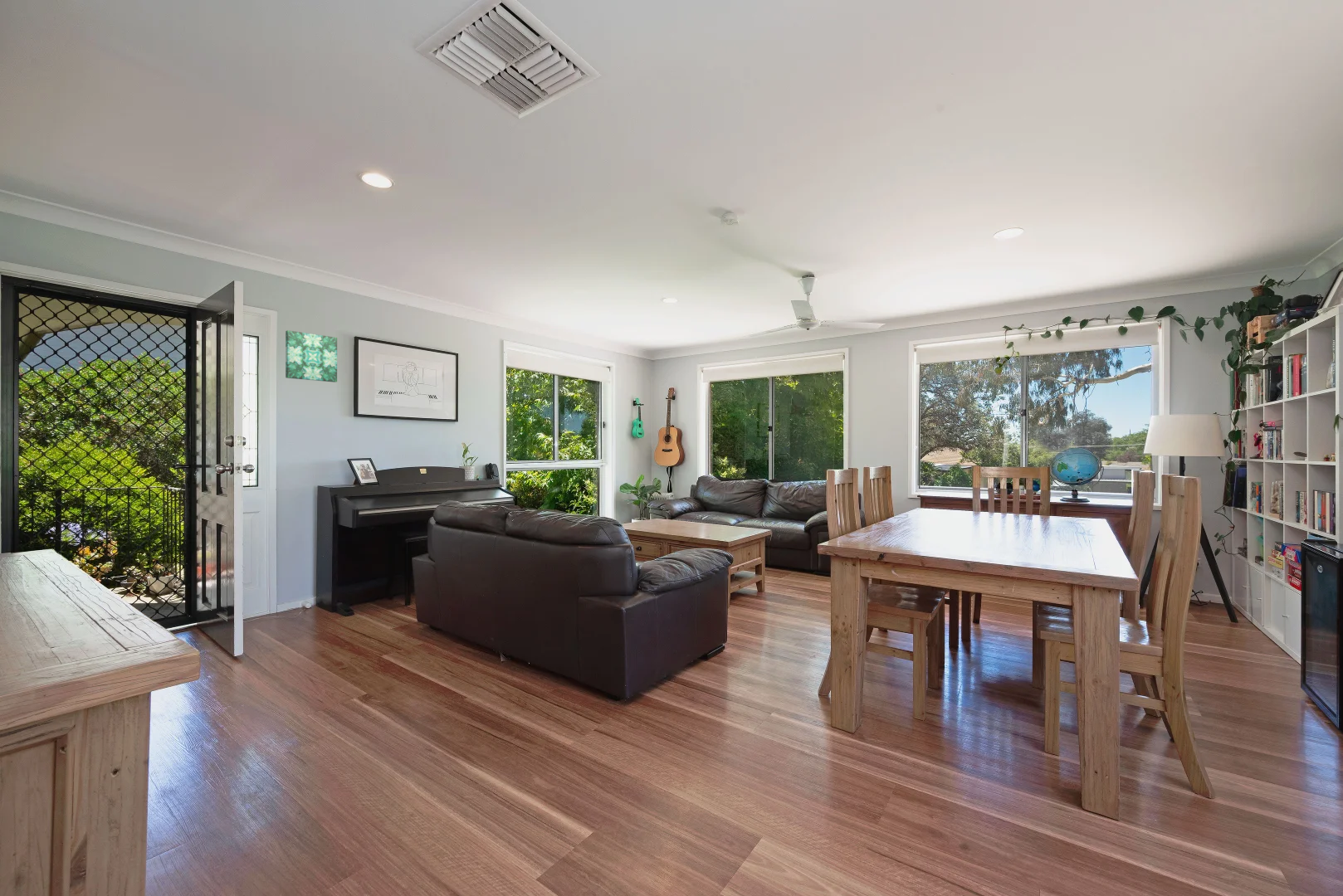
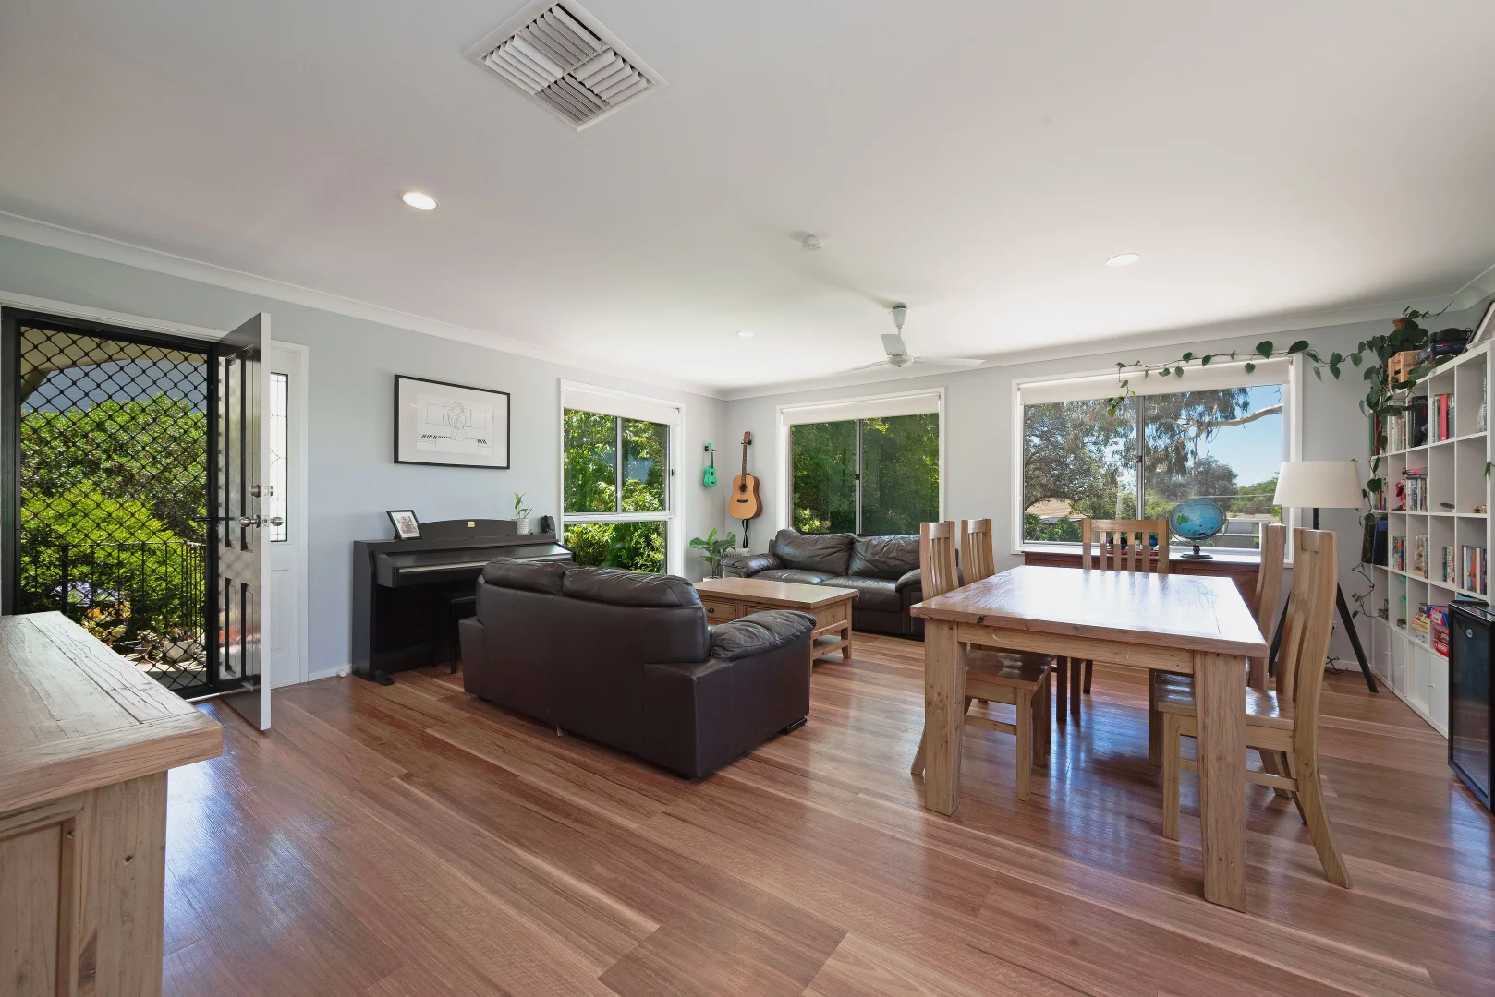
- wall art (311, 357)
